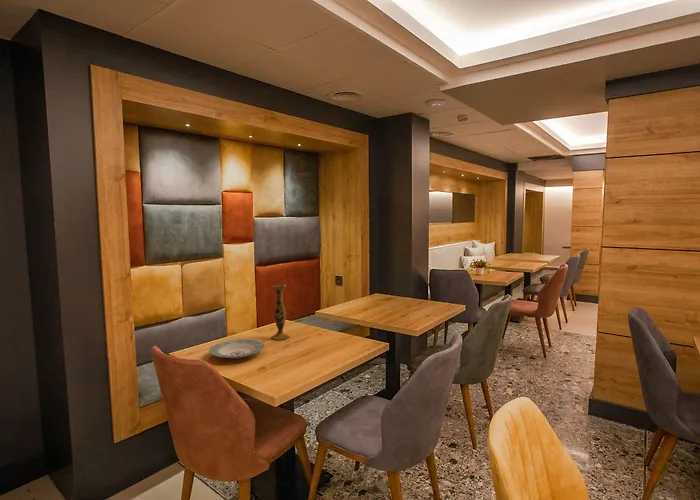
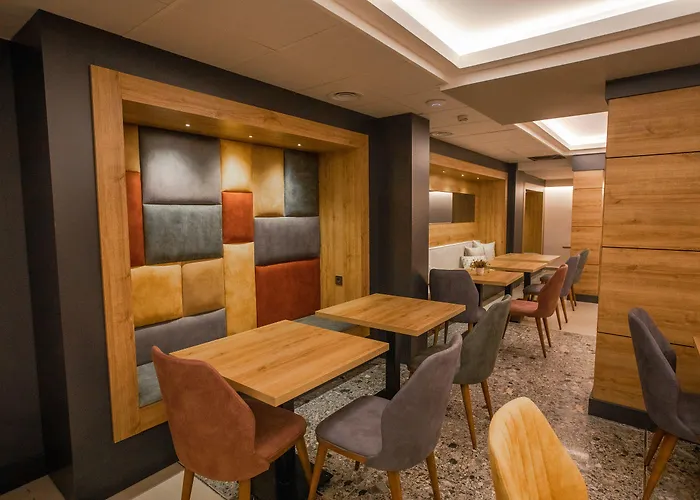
- vase (280, 311)
- plate (237, 350)
